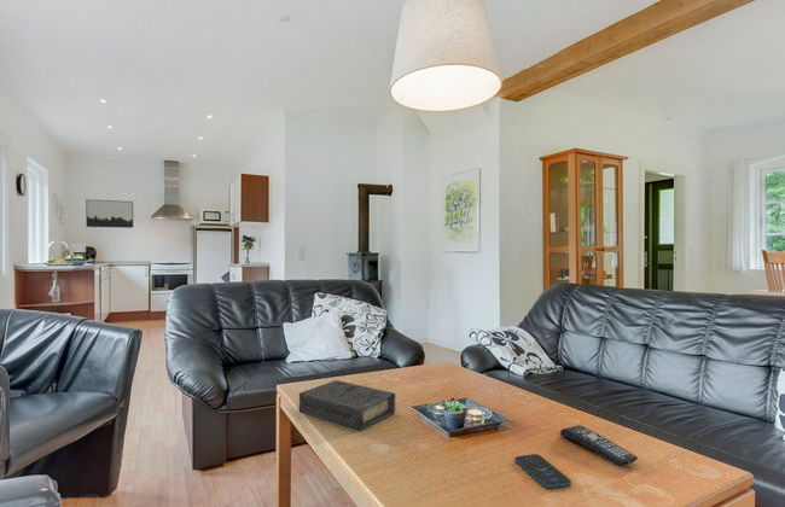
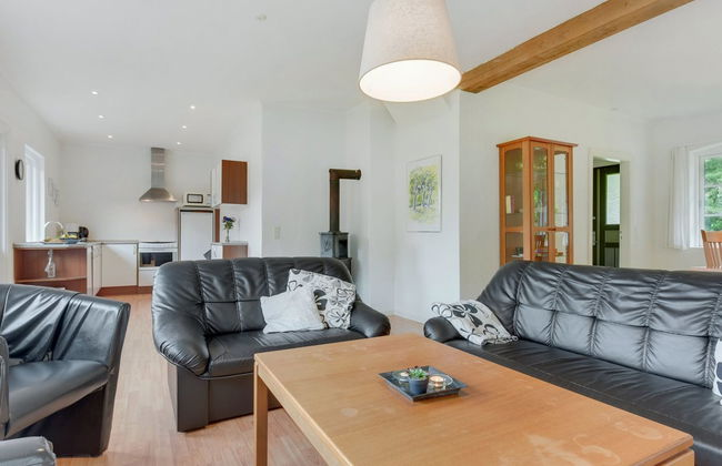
- wall art (110, 214)
- remote control (595, 443)
- book (347, 402)
- smartphone (541, 470)
